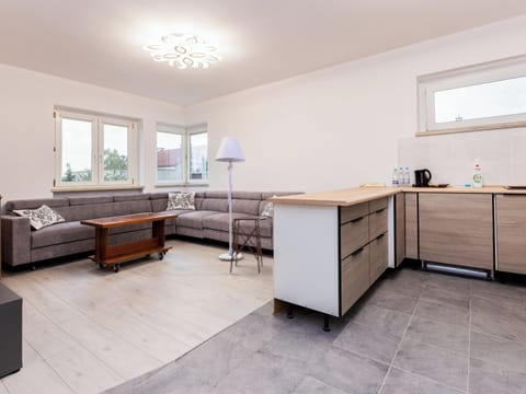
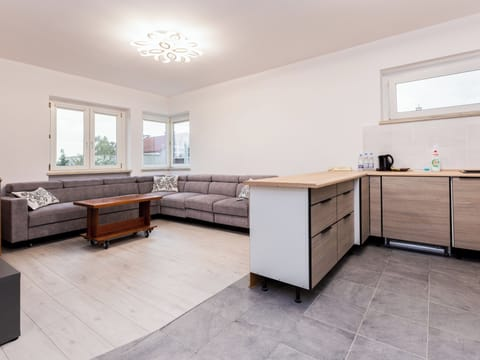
- floor lamp (230, 198)
- side table (247, 243)
